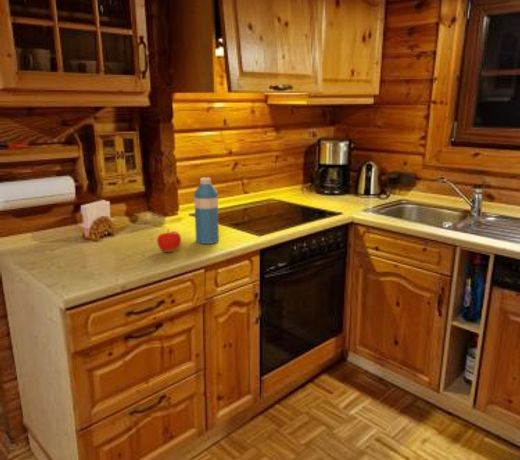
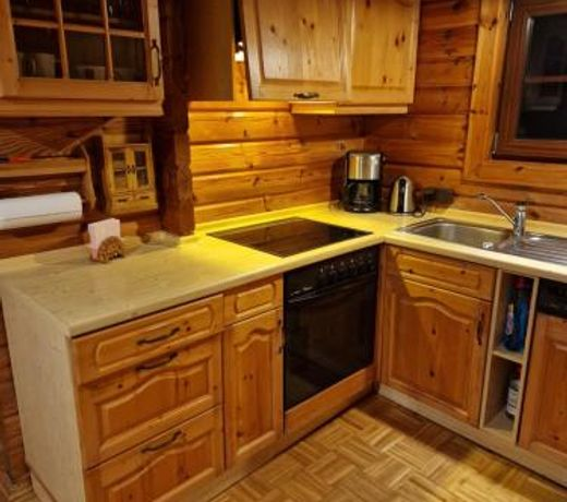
- water bottle (206, 210)
- fruit (168, 240)
